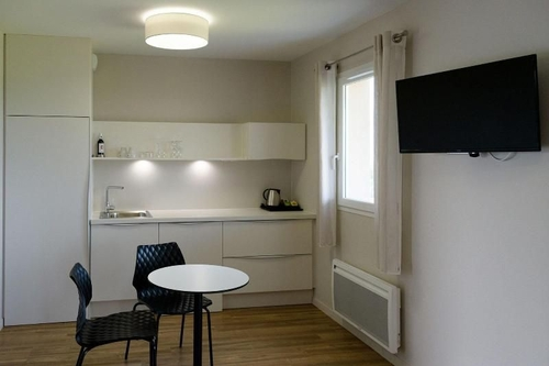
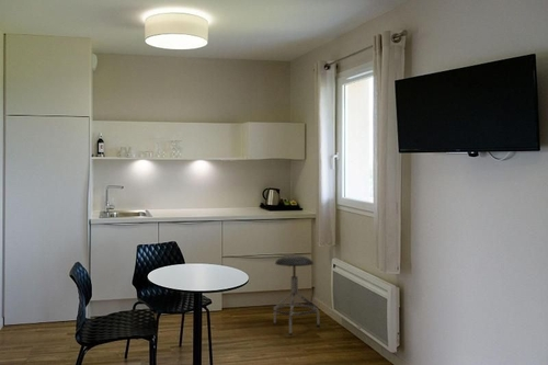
+ stool (292, 292)
